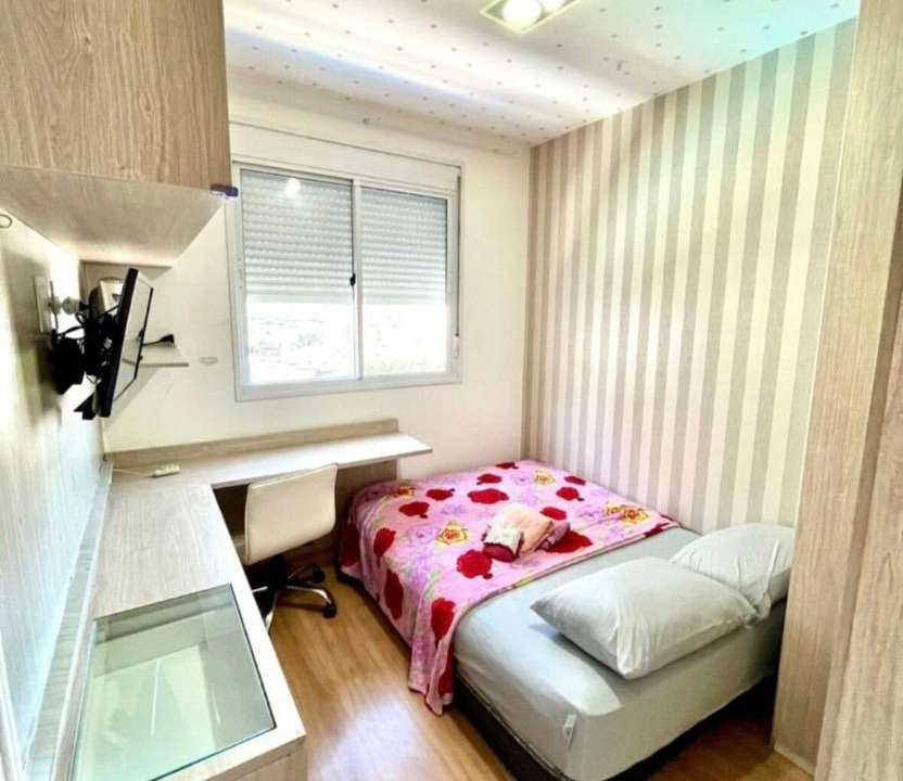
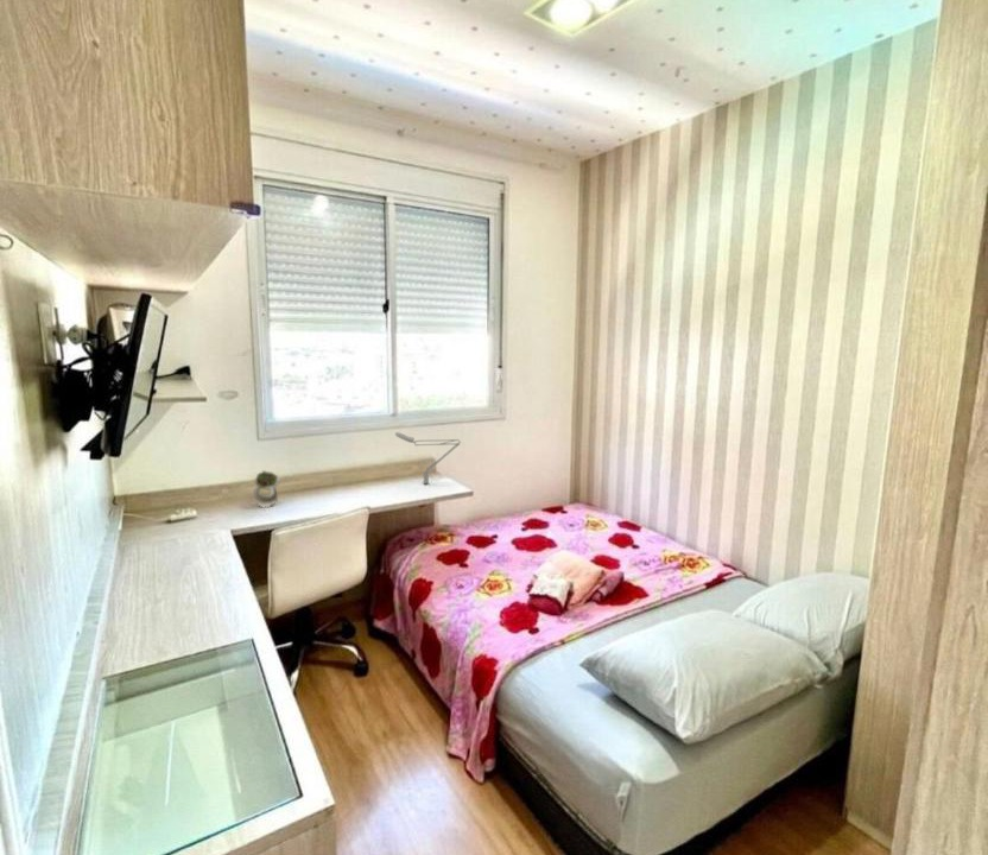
+ succulent plant (265, 488)
+ desk lamp (432, 463)
